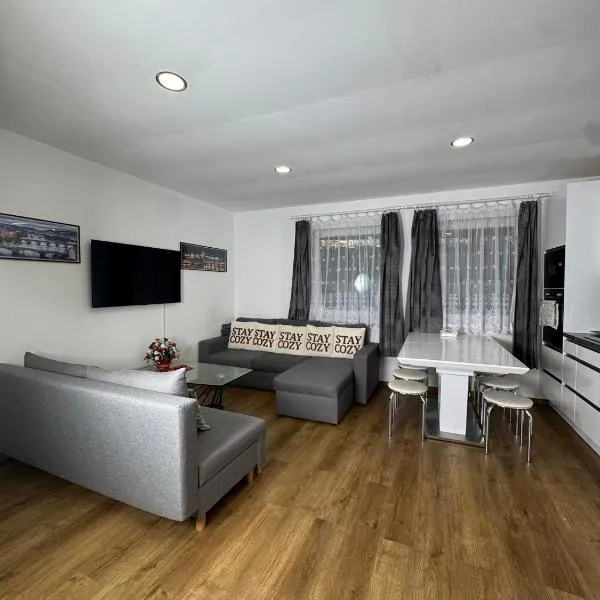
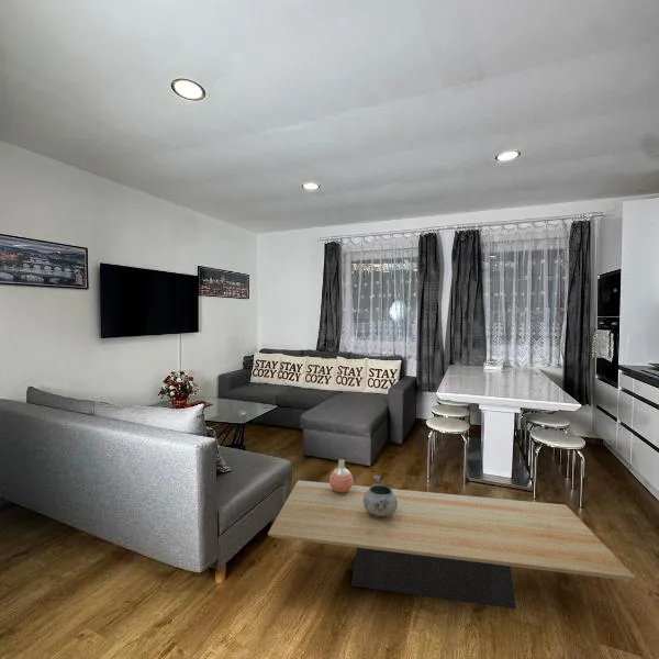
+ decorative bowl (380, 498)
+ vase (340, 474)
+ coffee table (428, 548)
